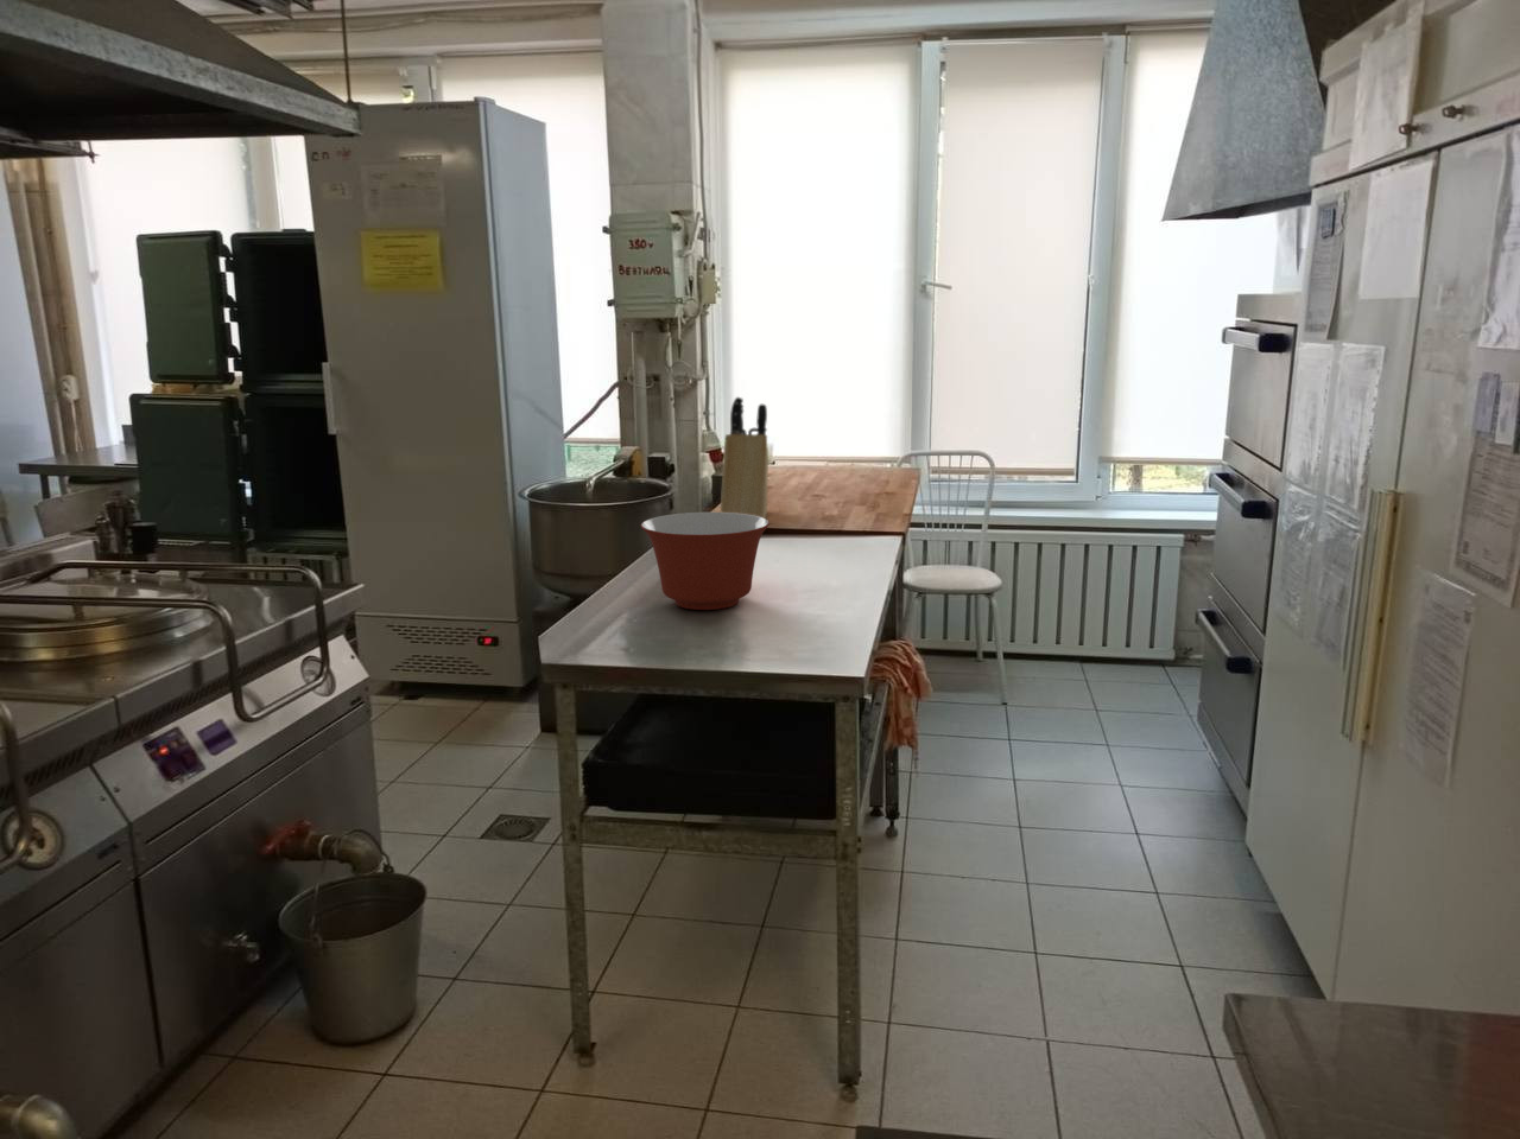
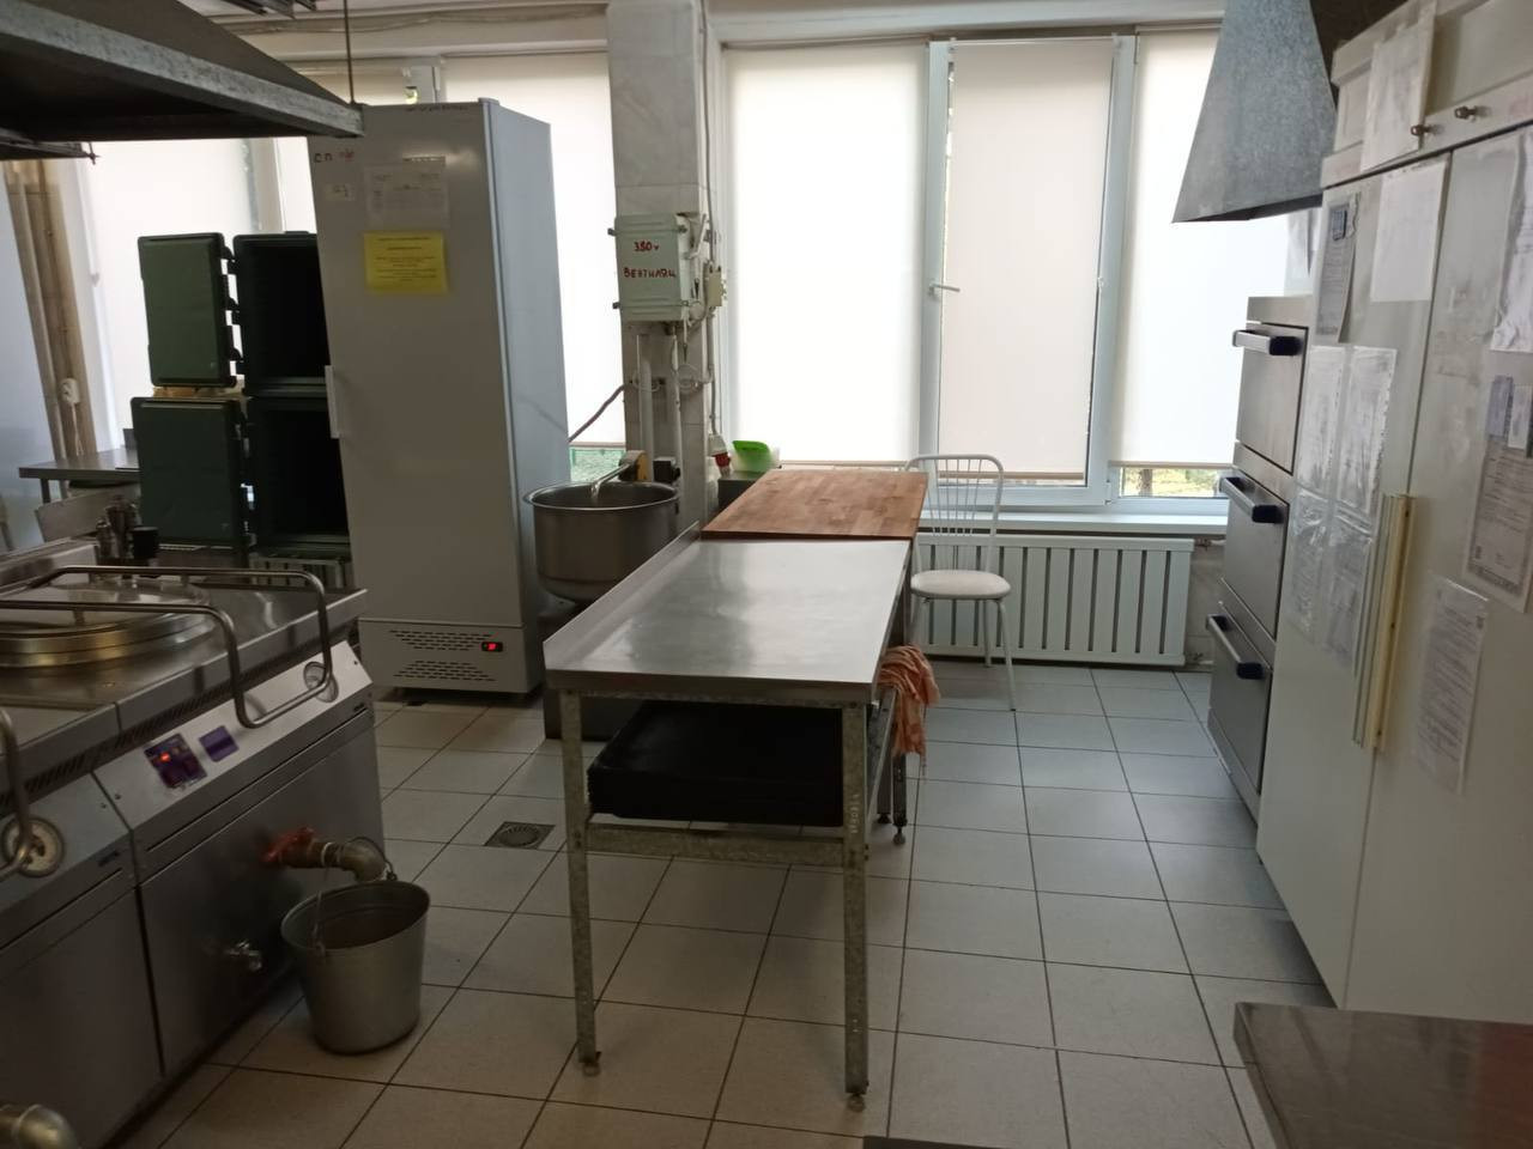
- mixing bowl (705, 562)
- knife block (744, 459)
